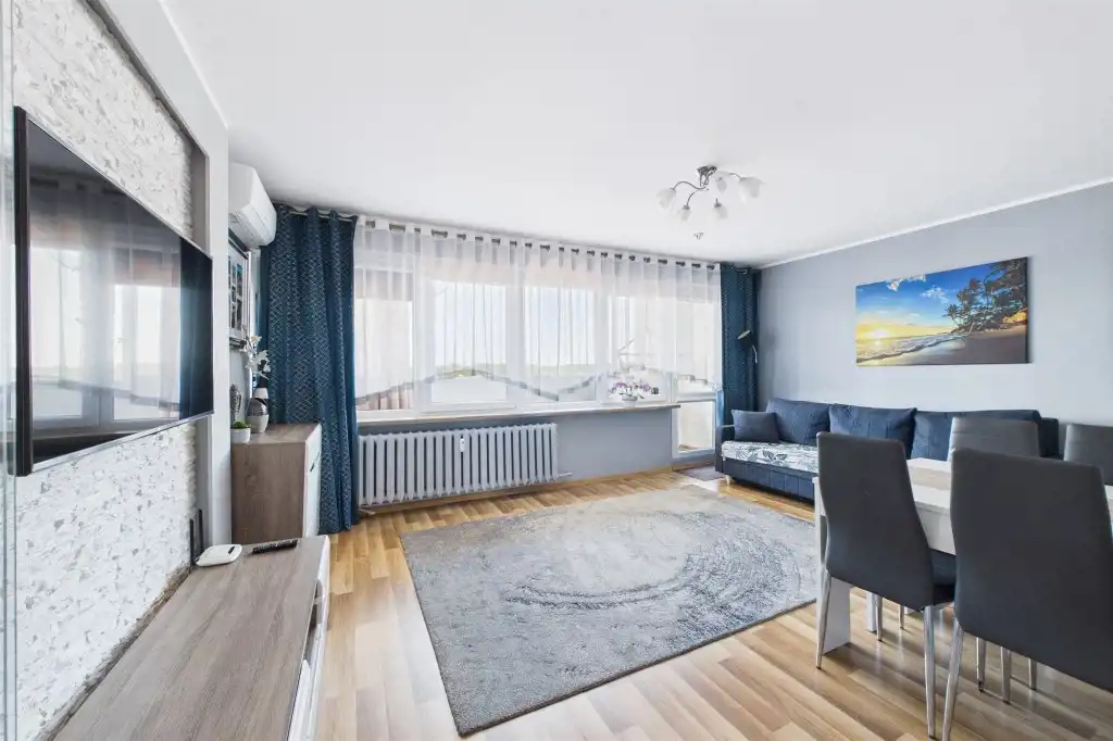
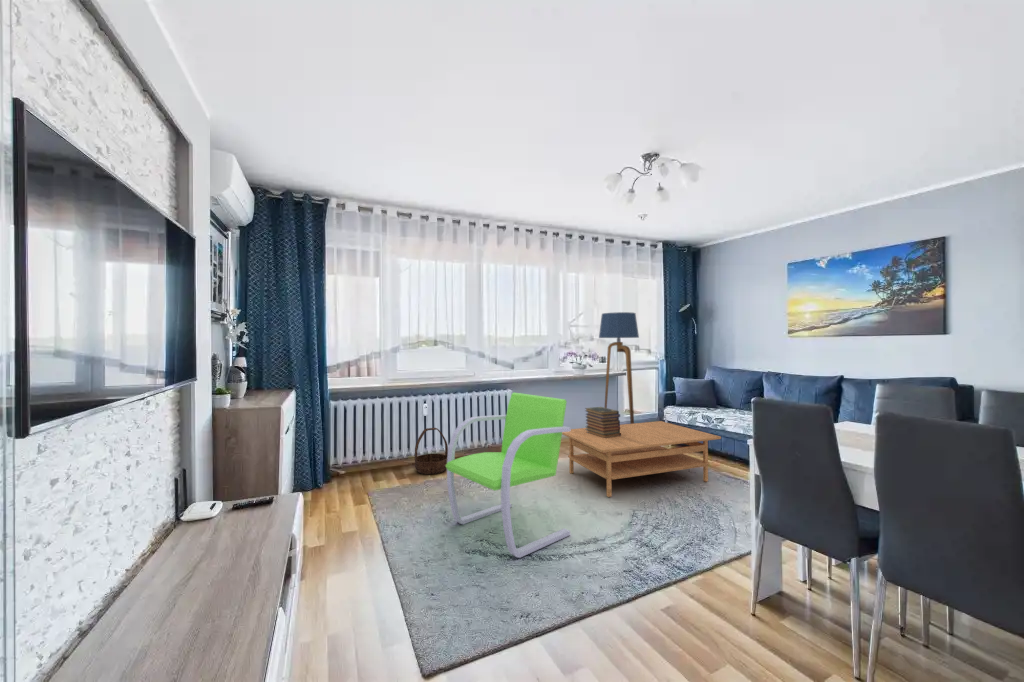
+ armchair (506, 464)
+ coffee table (636, 455)
+ book stack (602, 421)
+ floor lamp (627, 379)
+ basket (431, 454)
